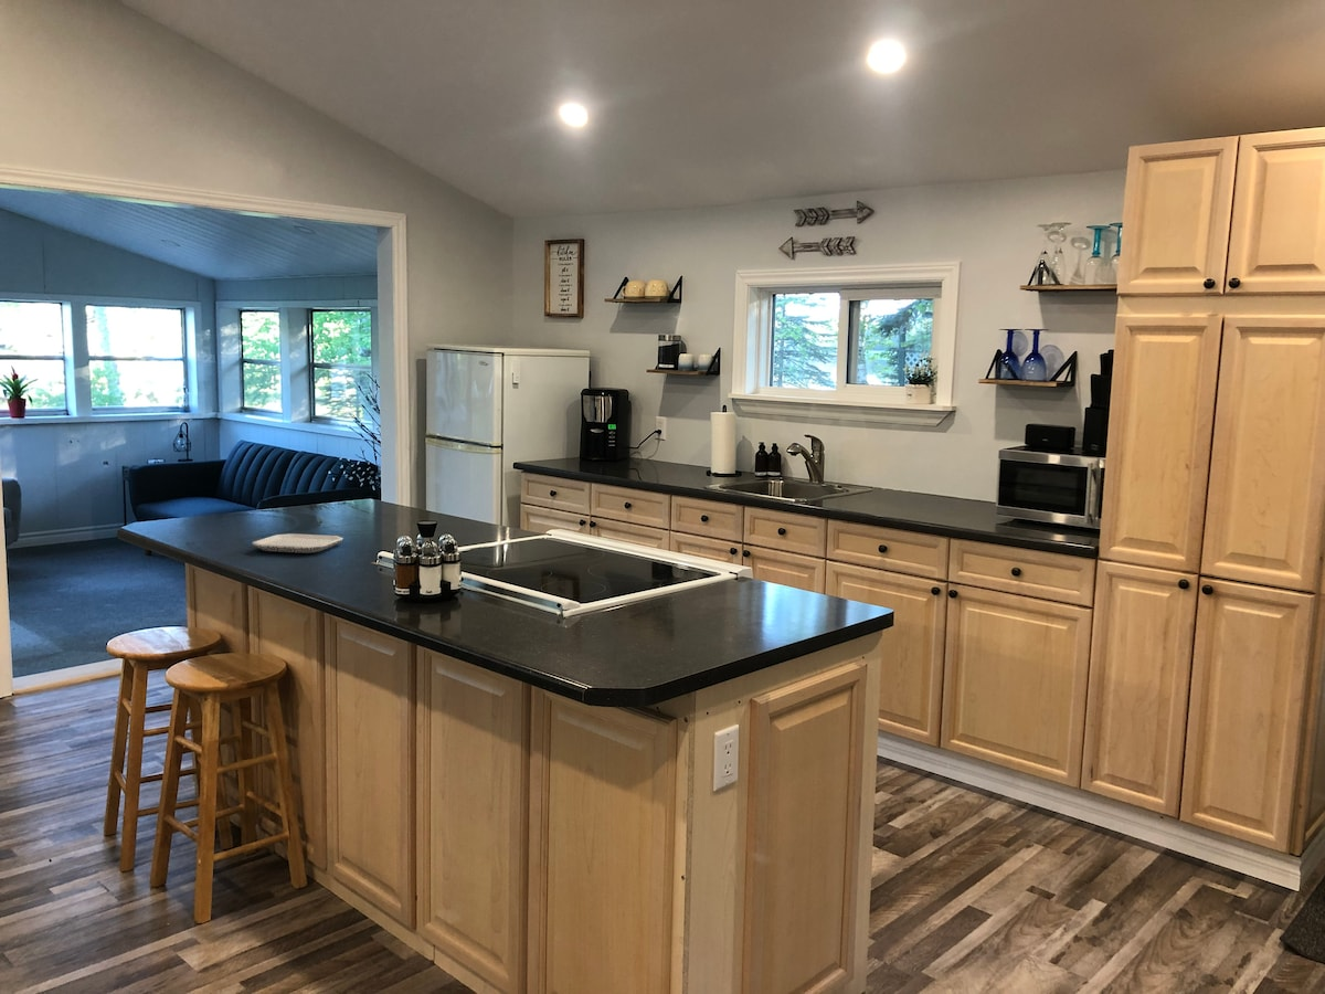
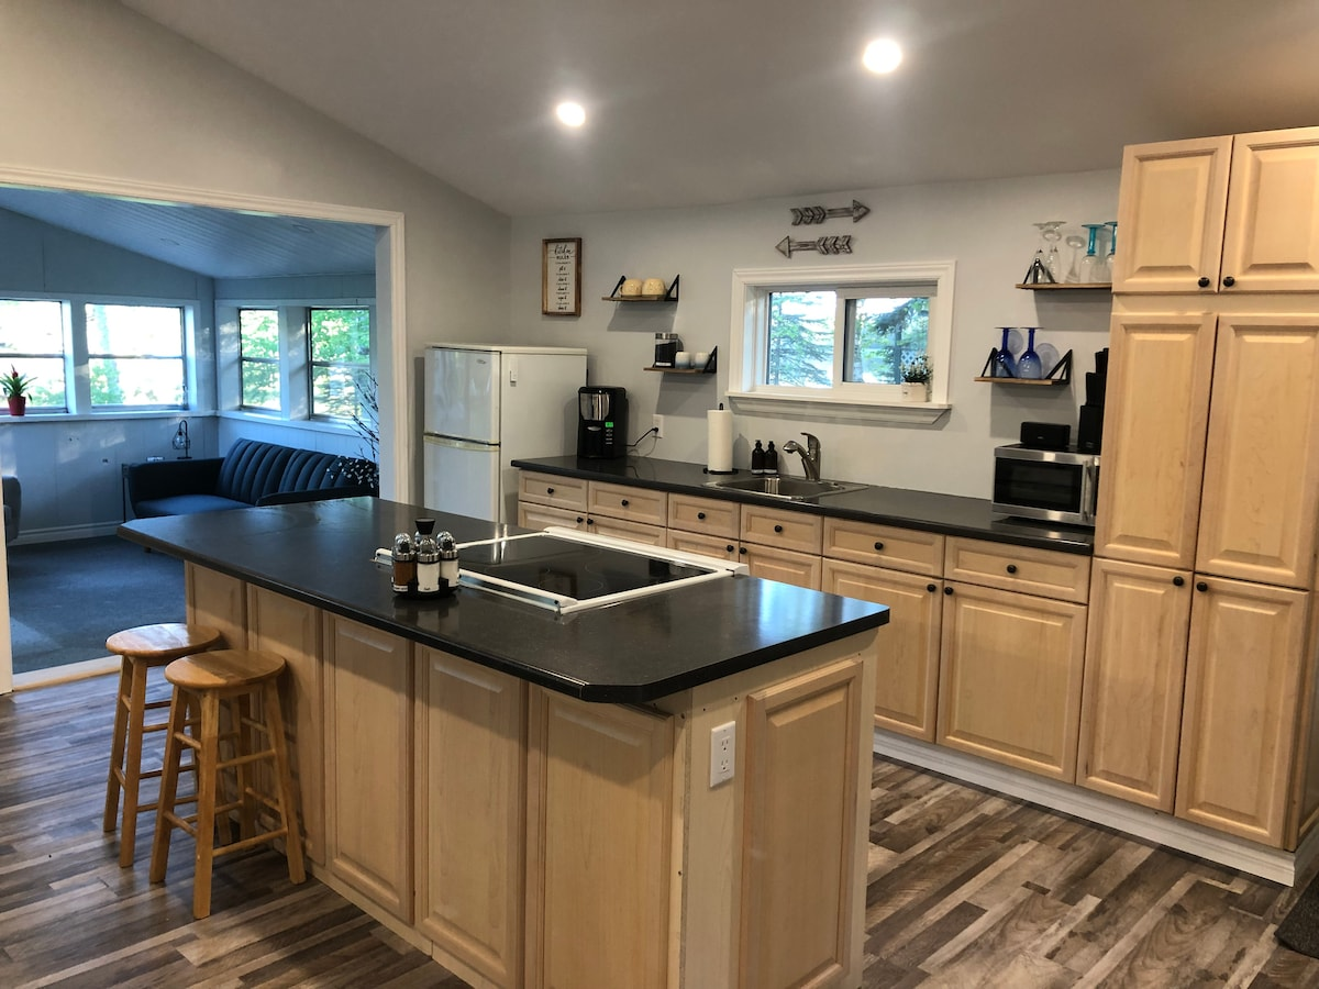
- plate (298, 543)
